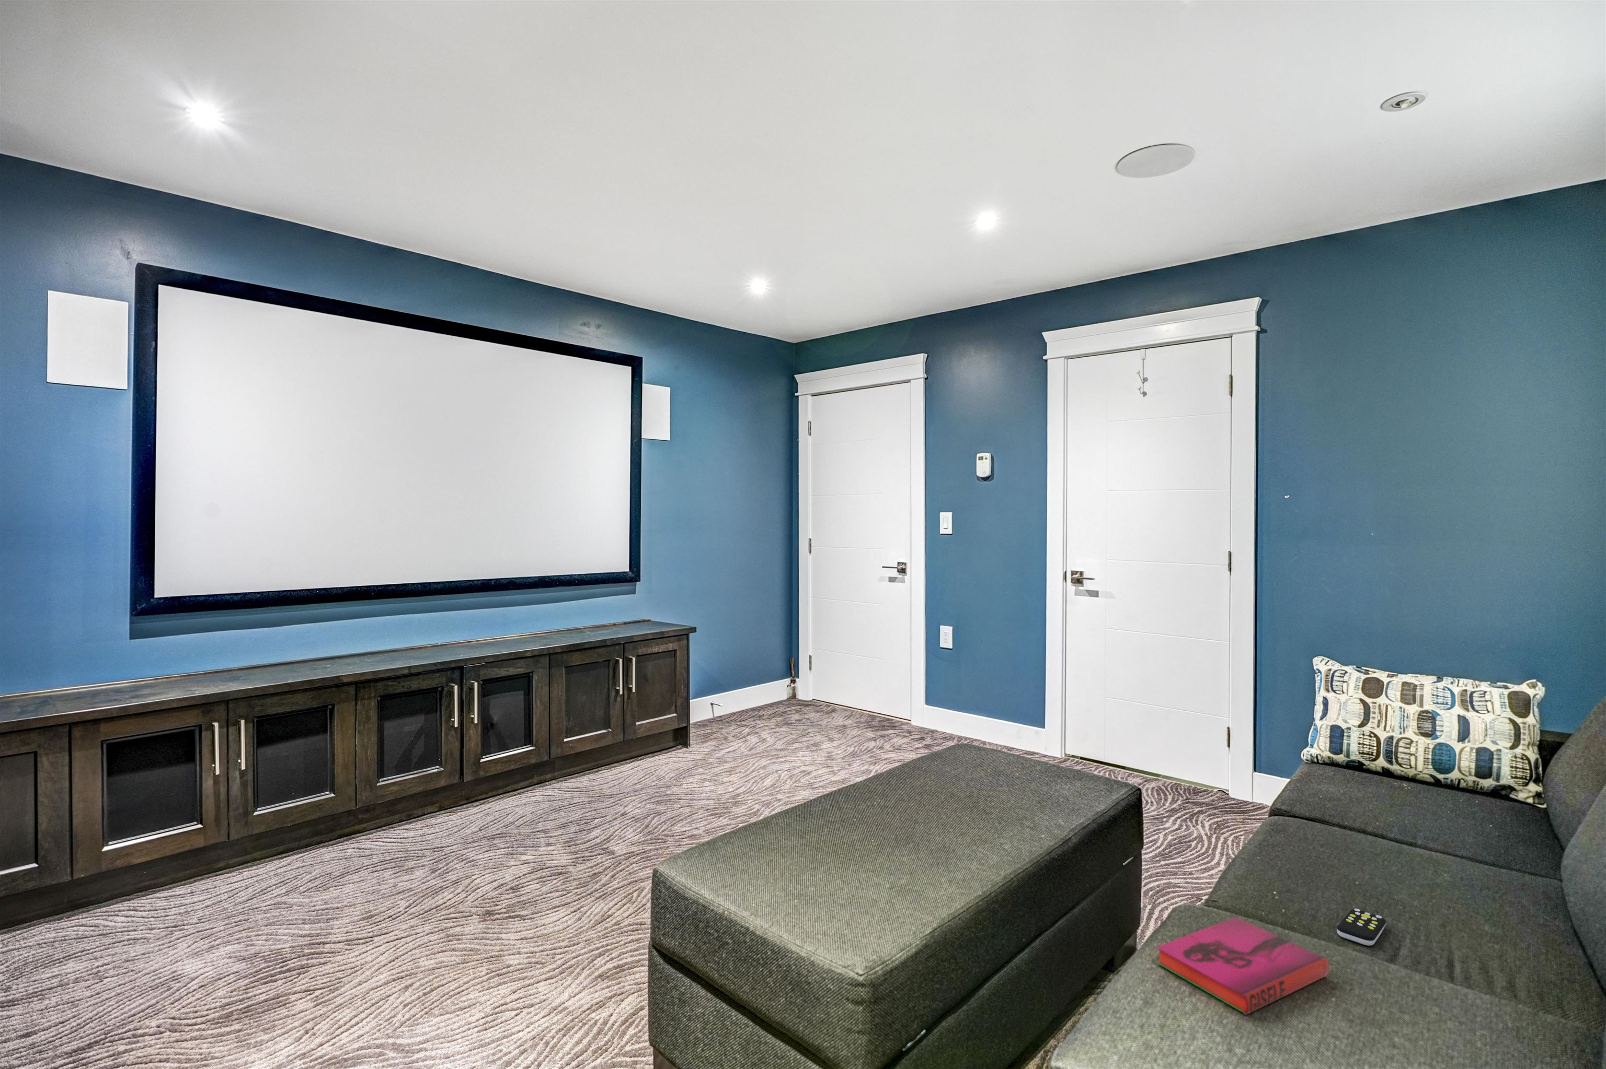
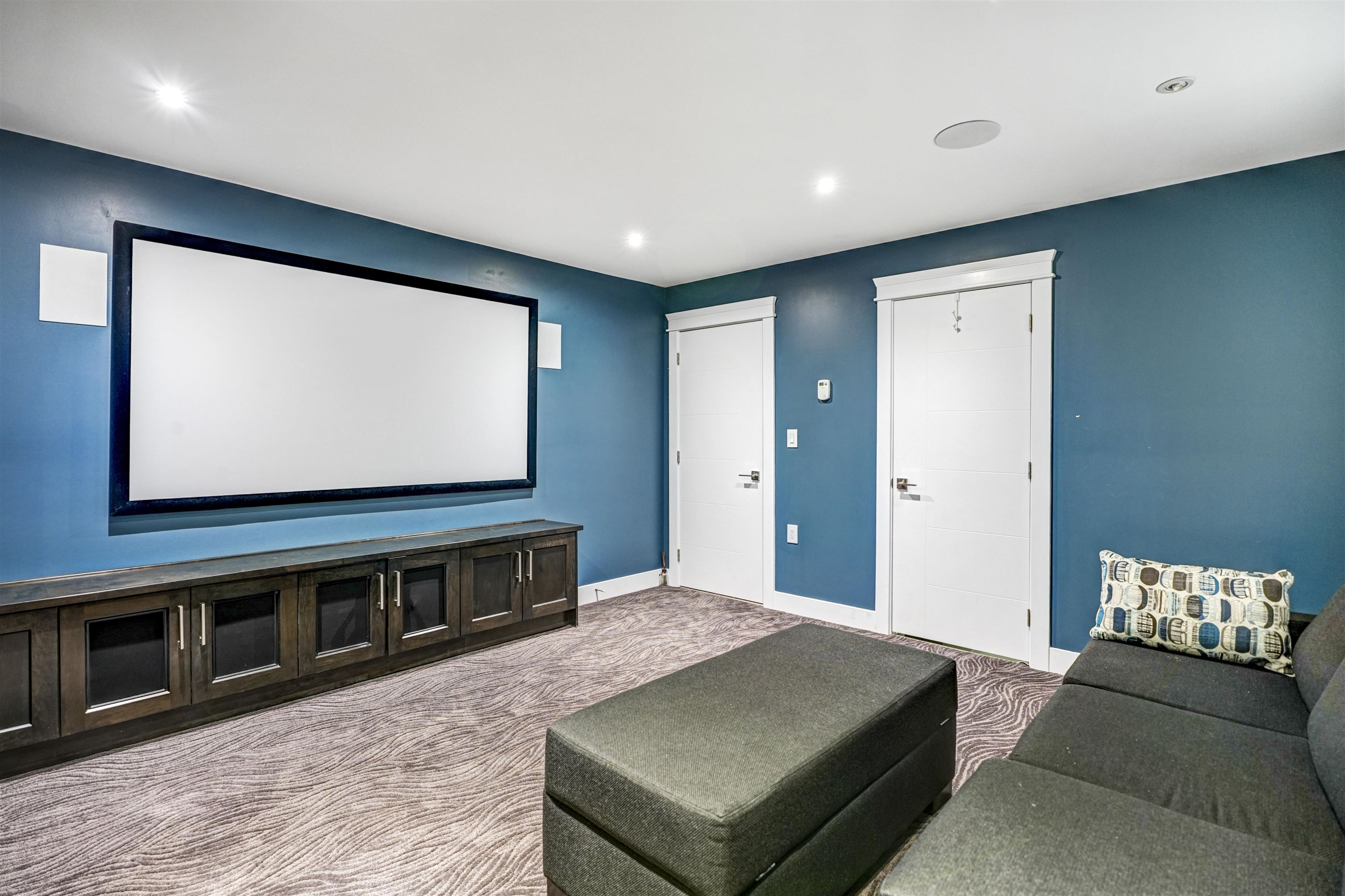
- remote control (1361, 926)
- hardback book (1241, 962)
